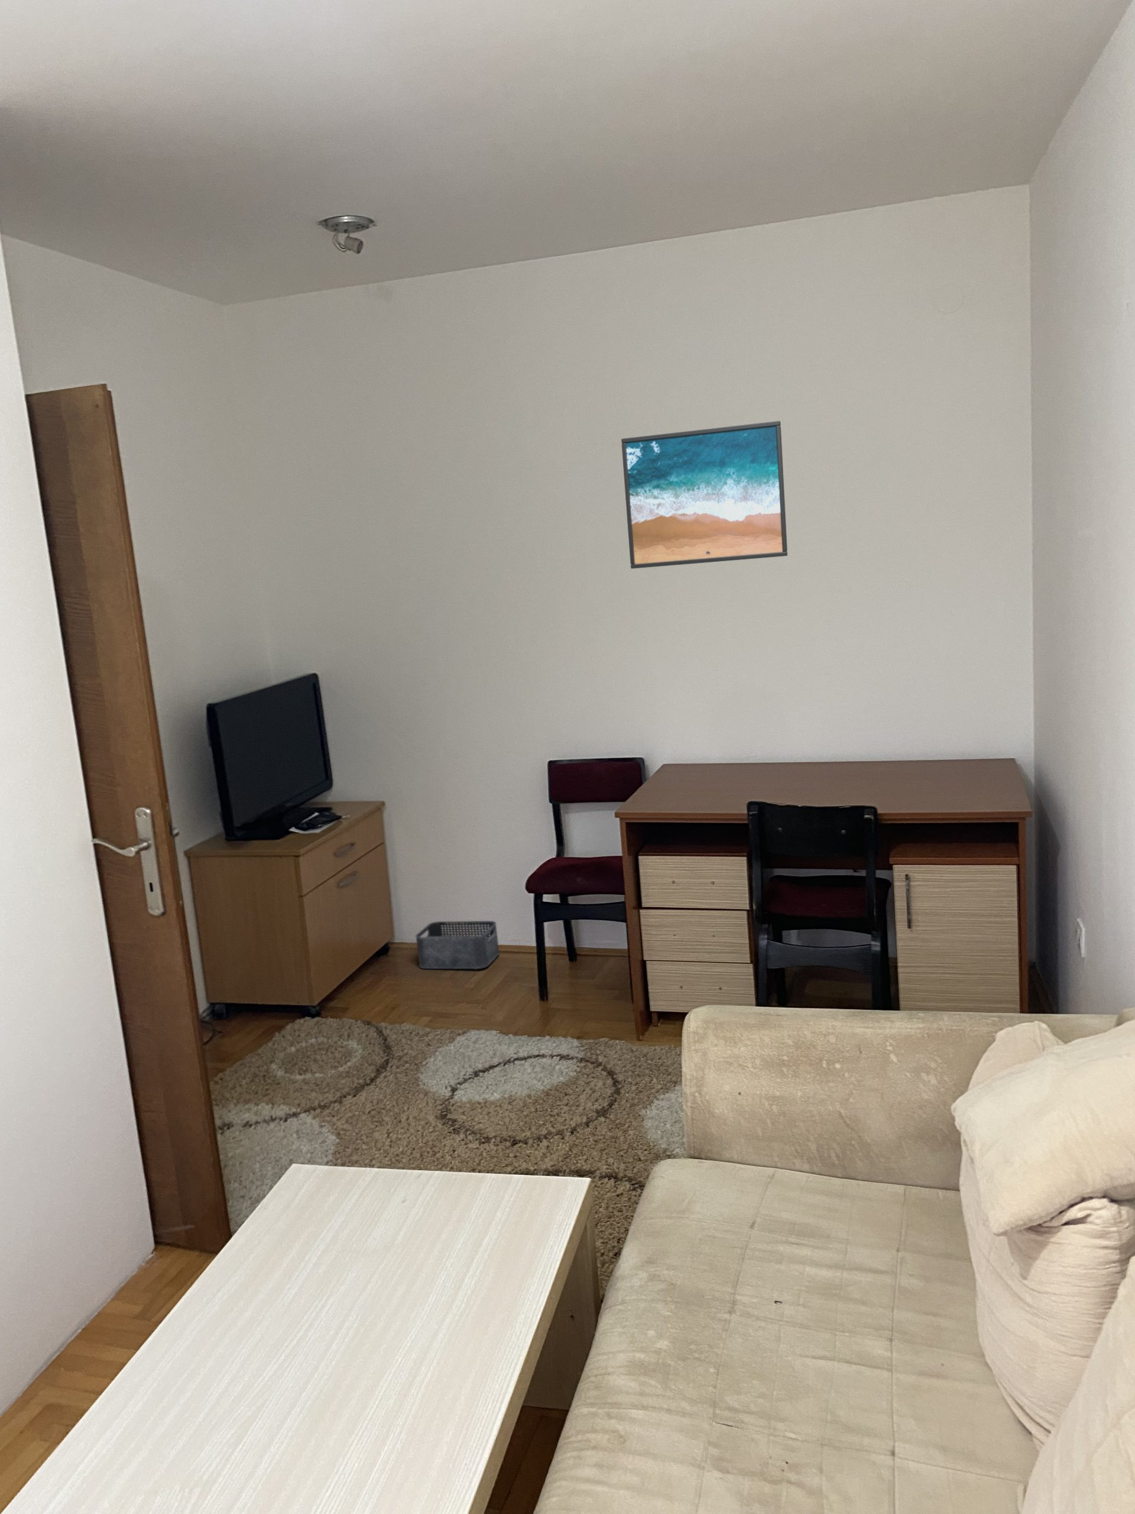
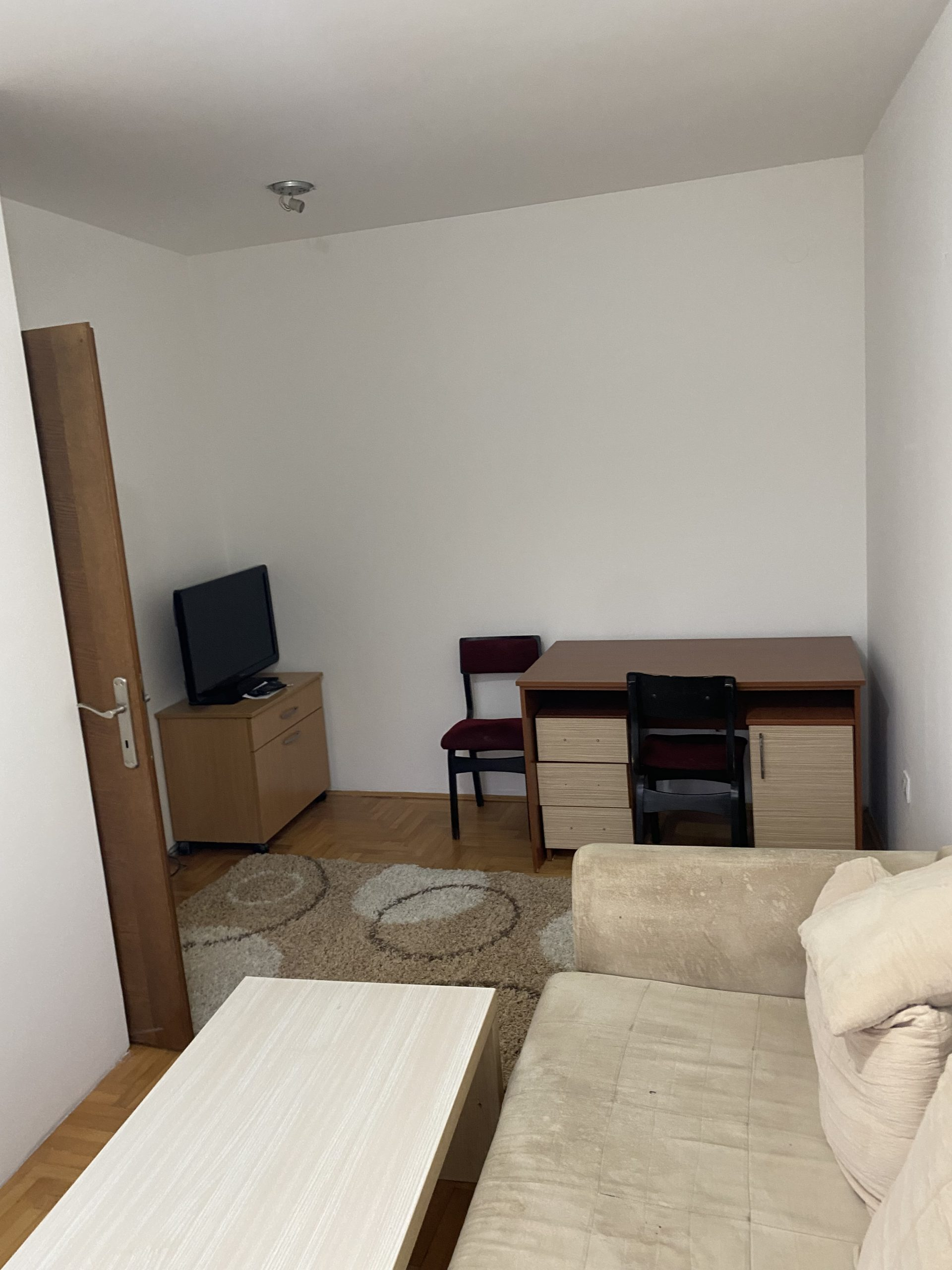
- storage bin (458, 944)
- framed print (703, 497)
